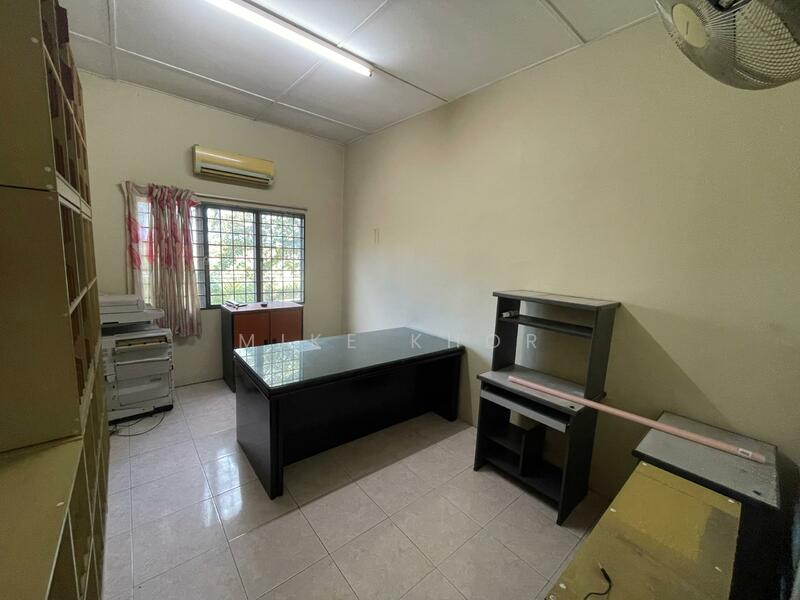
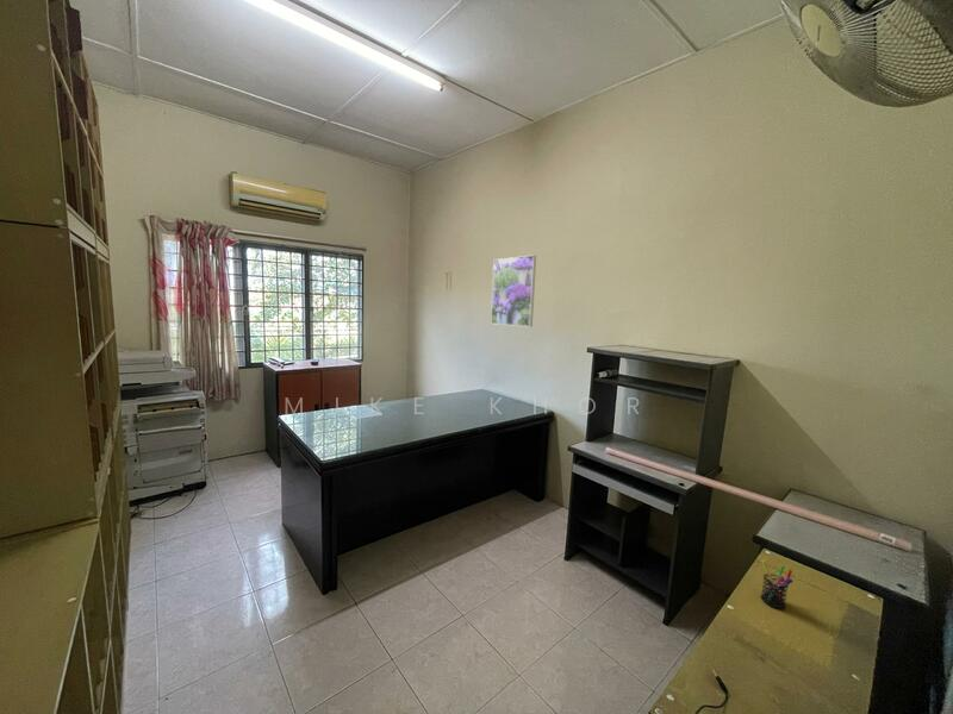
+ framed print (511, 292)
+ pen holder (777, 582)
